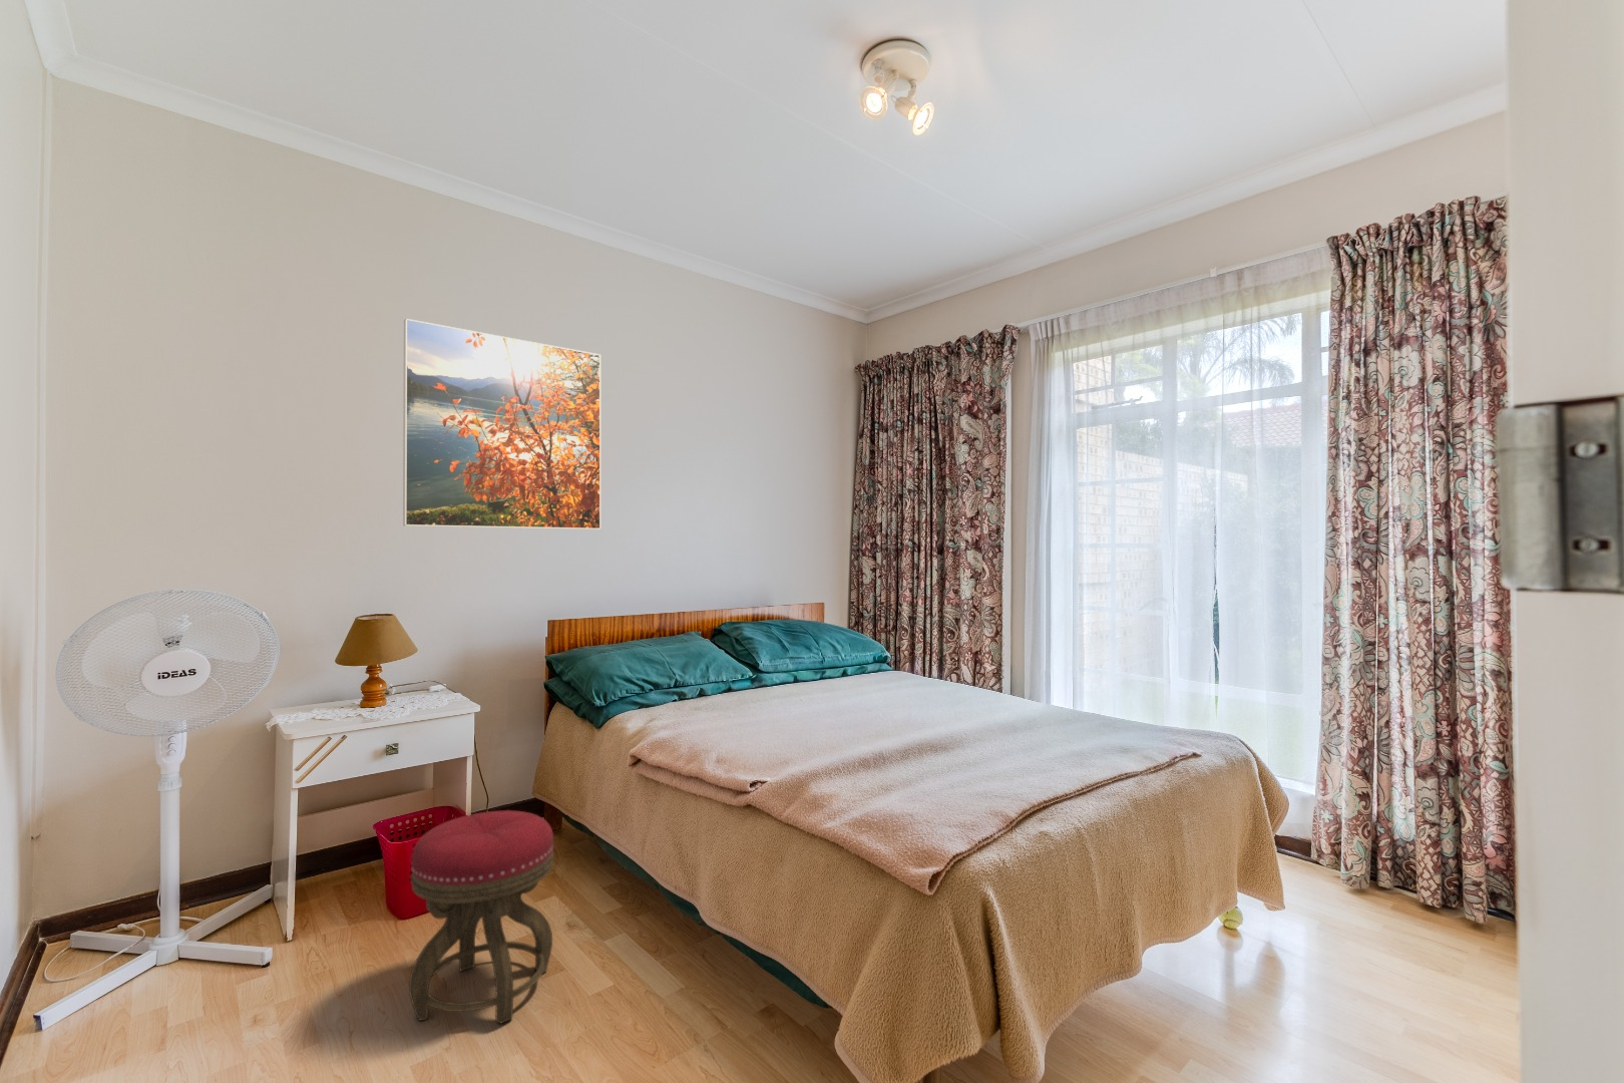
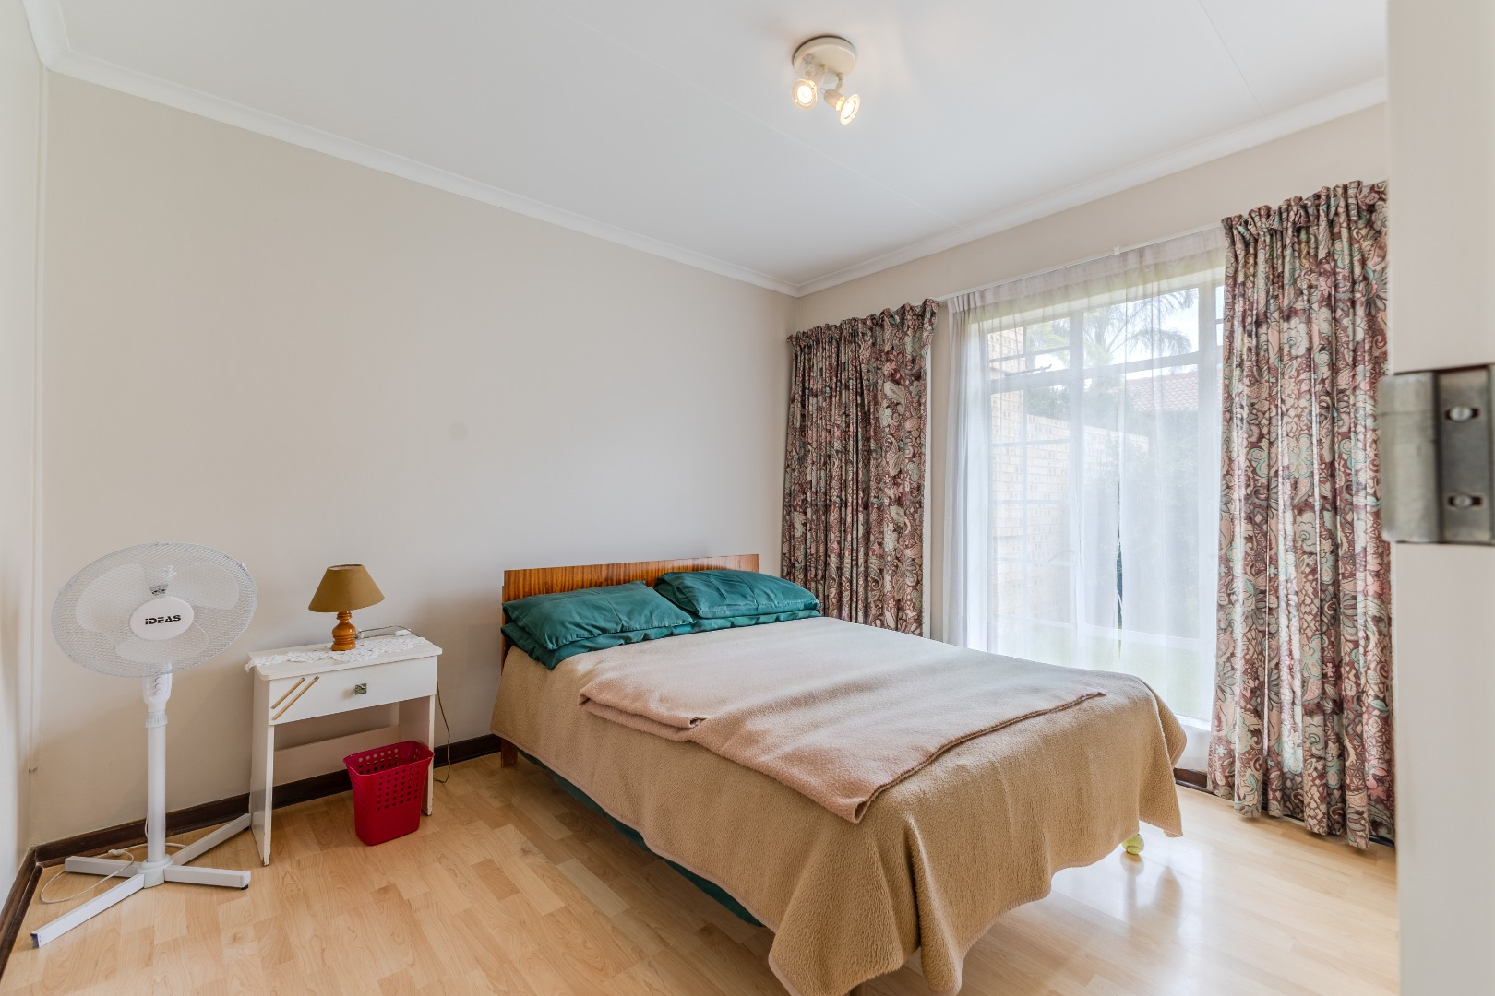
- stool (485, 909)
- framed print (509, 433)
